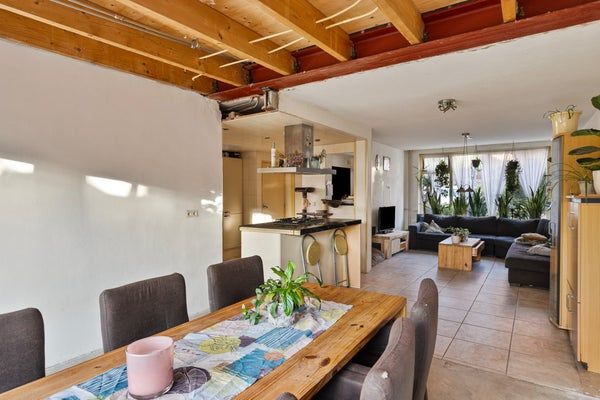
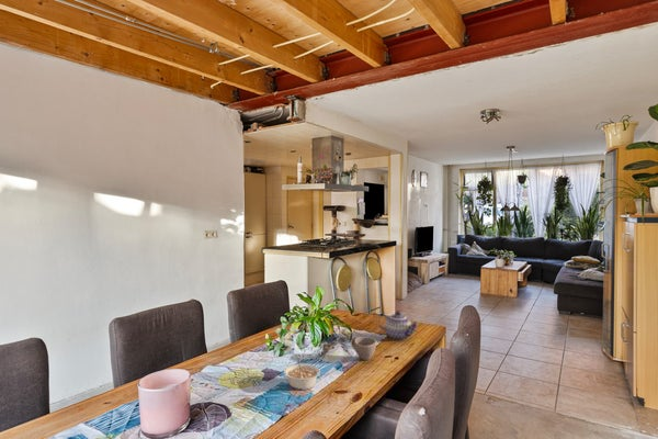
+ teapot (397, 324)
+ legume (300, 375)
+ cup (362, 348)
